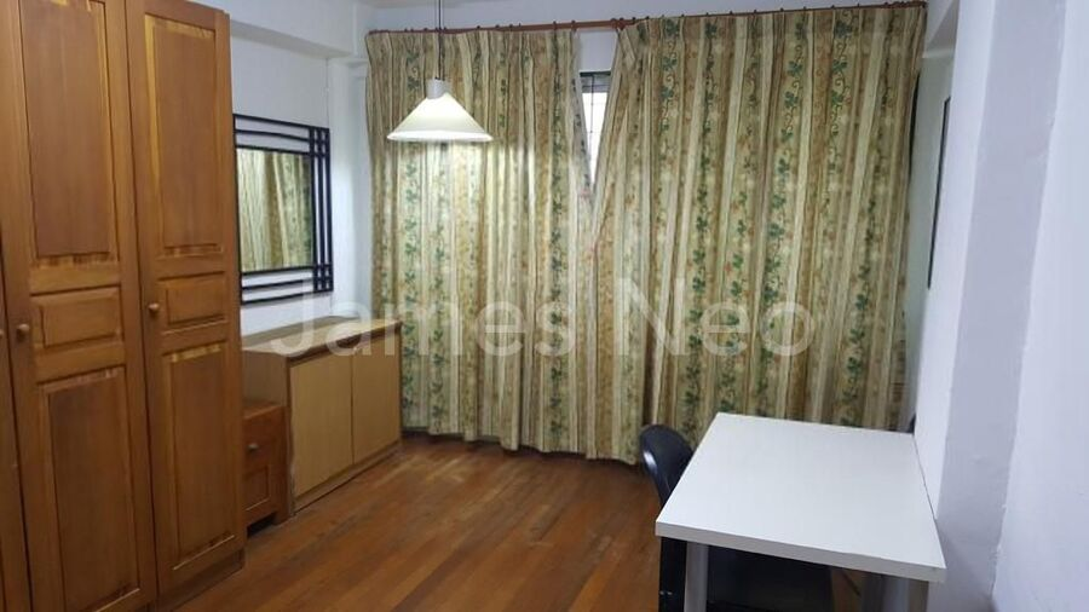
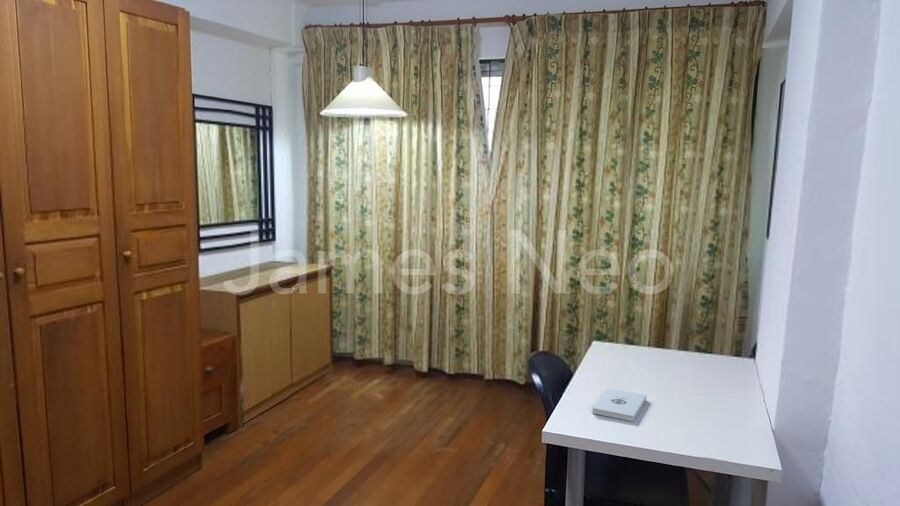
+ notepad (619, 403)
